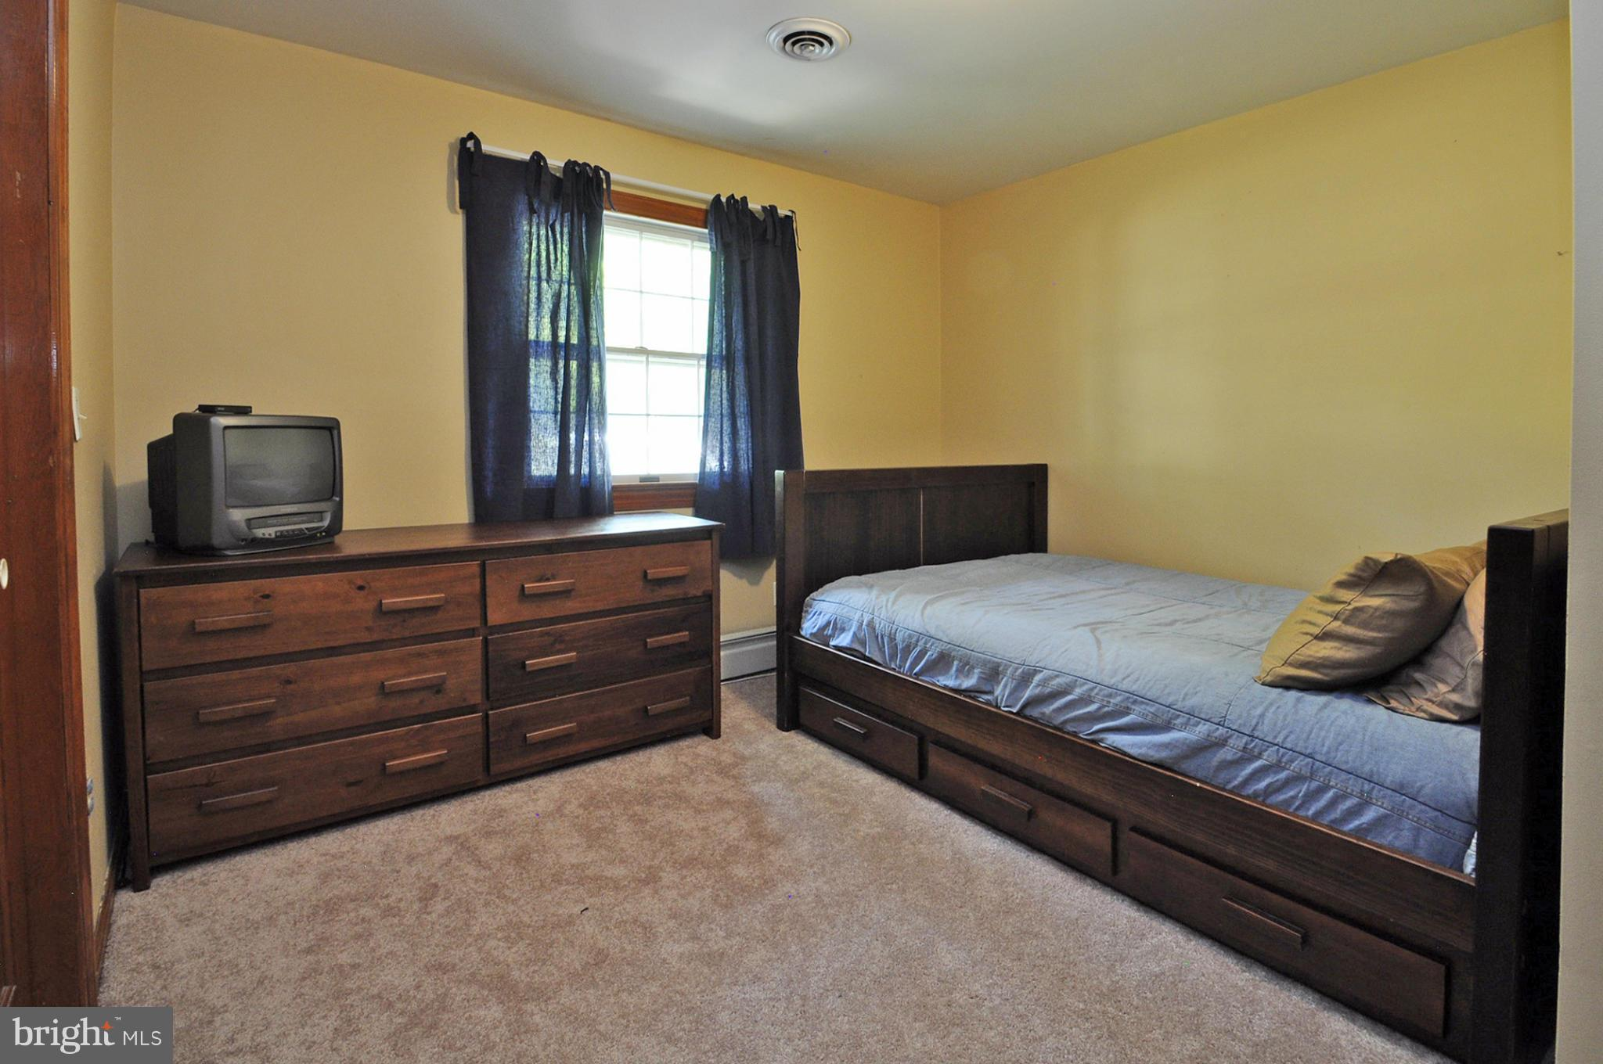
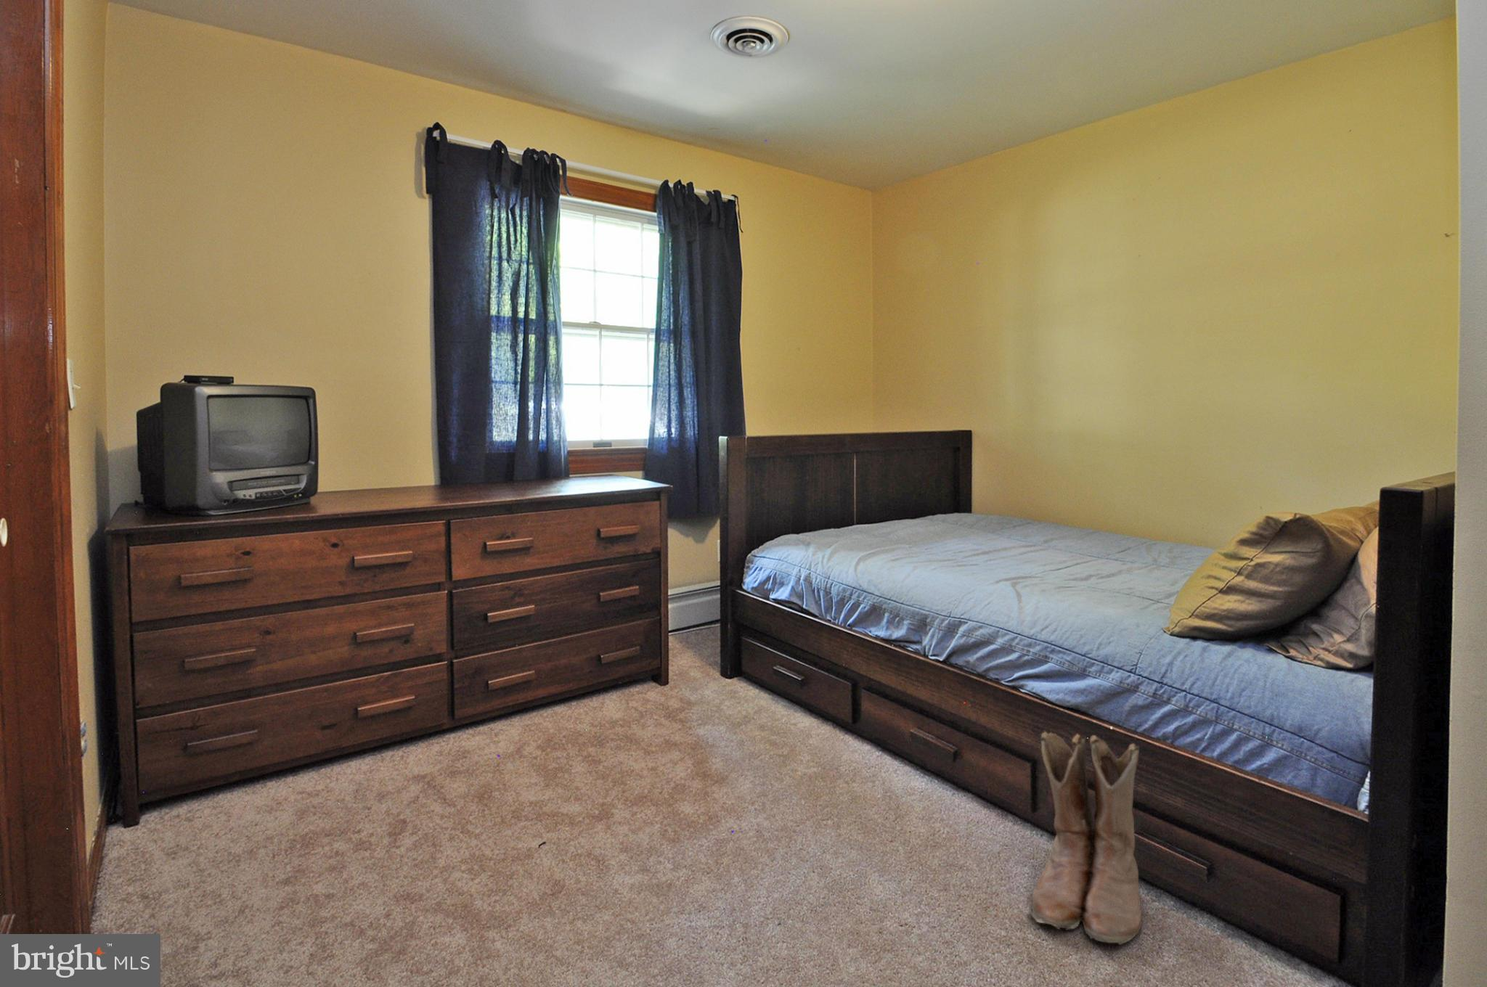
+ boots (1087, 824)
